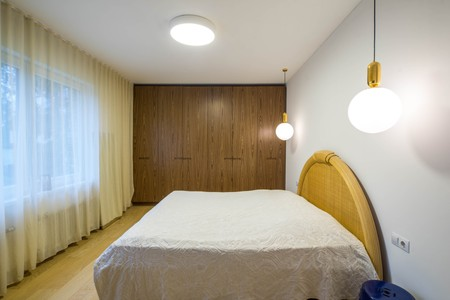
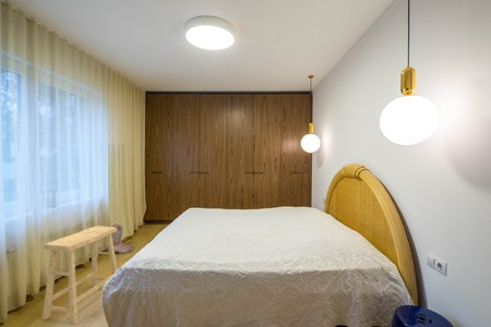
+ boots (120, 237)
+ stool (87, 275)
